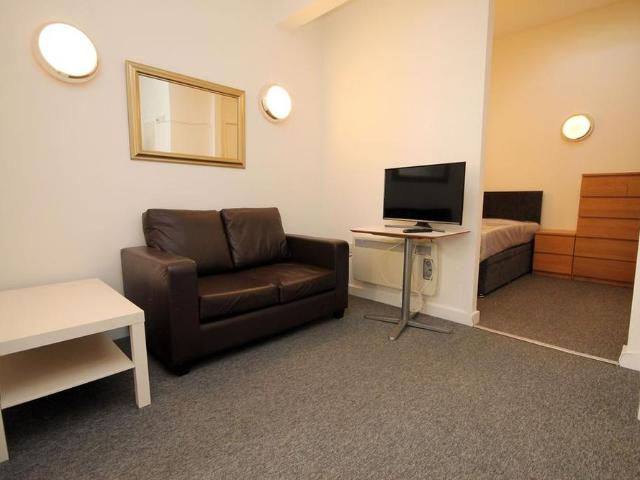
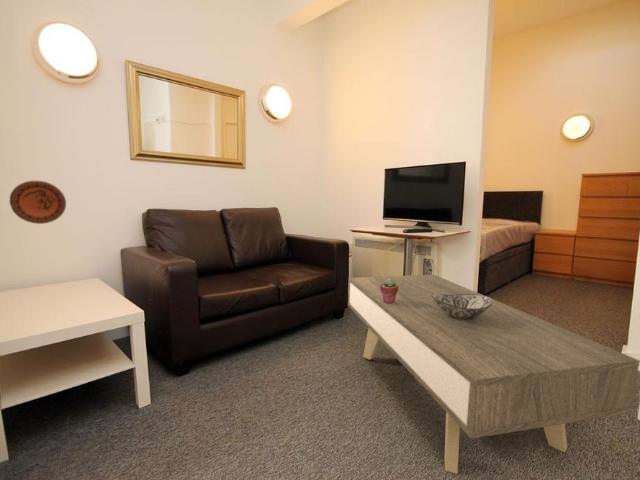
+ decorative bowl (461, 306)
+ potted succulent (389, 289)
+ decorative plate (38, 202)
+ coffee table (446, 349)
